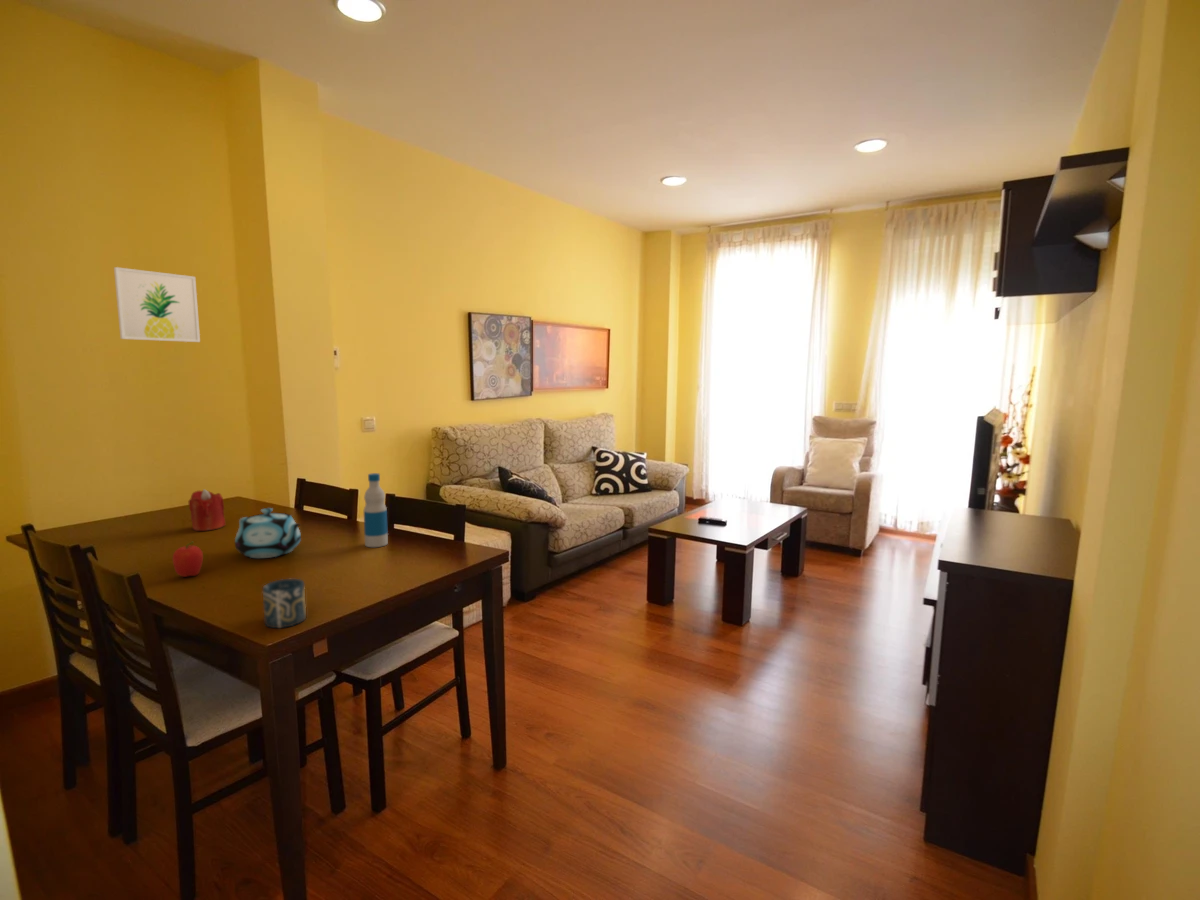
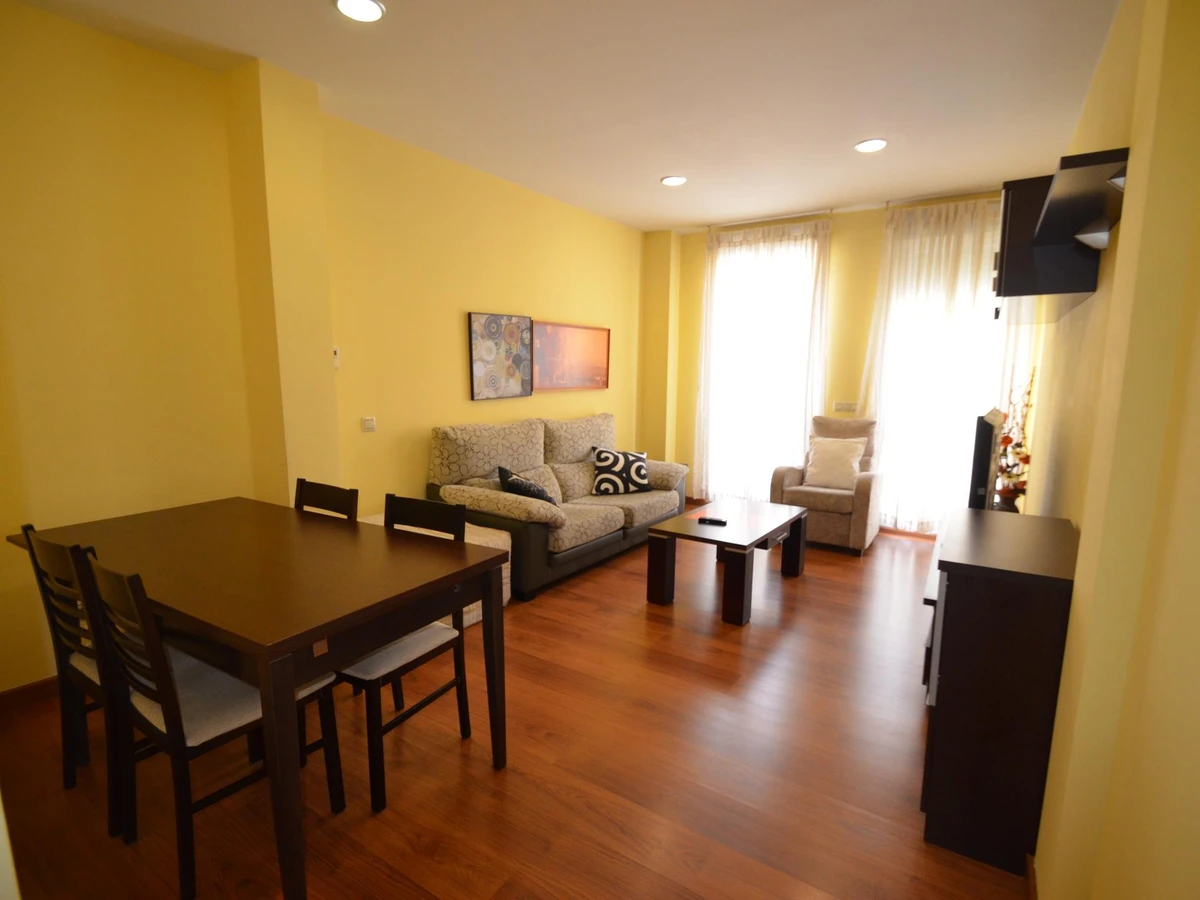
- cup (281, 601)
- fruit (188, 559)
- teapot (270, 531)
- wall art (159, 306)
- candle (206, 508)
- bottle (375, 509)
